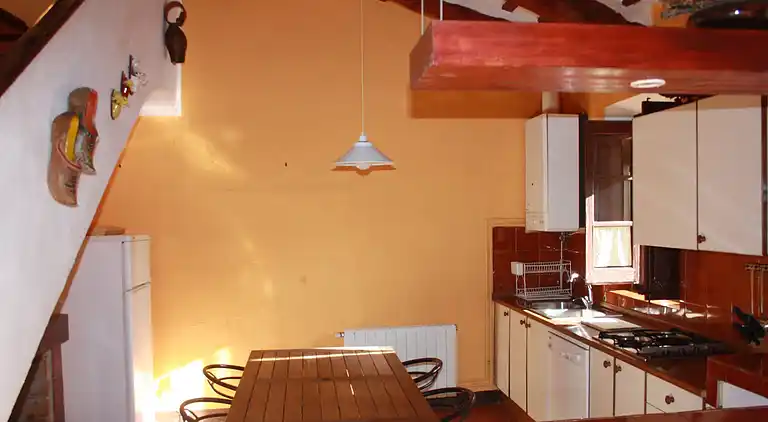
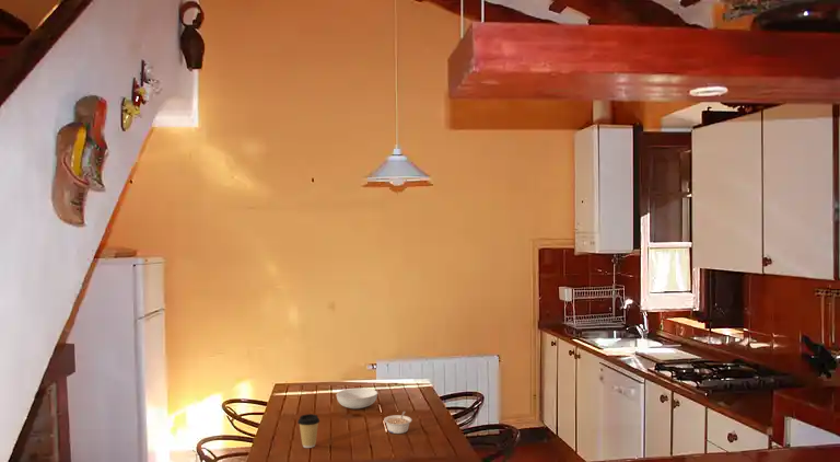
+ coffee cup (308, 430)
+ legume (397, 423)
+ serving bowl (357, 400)
